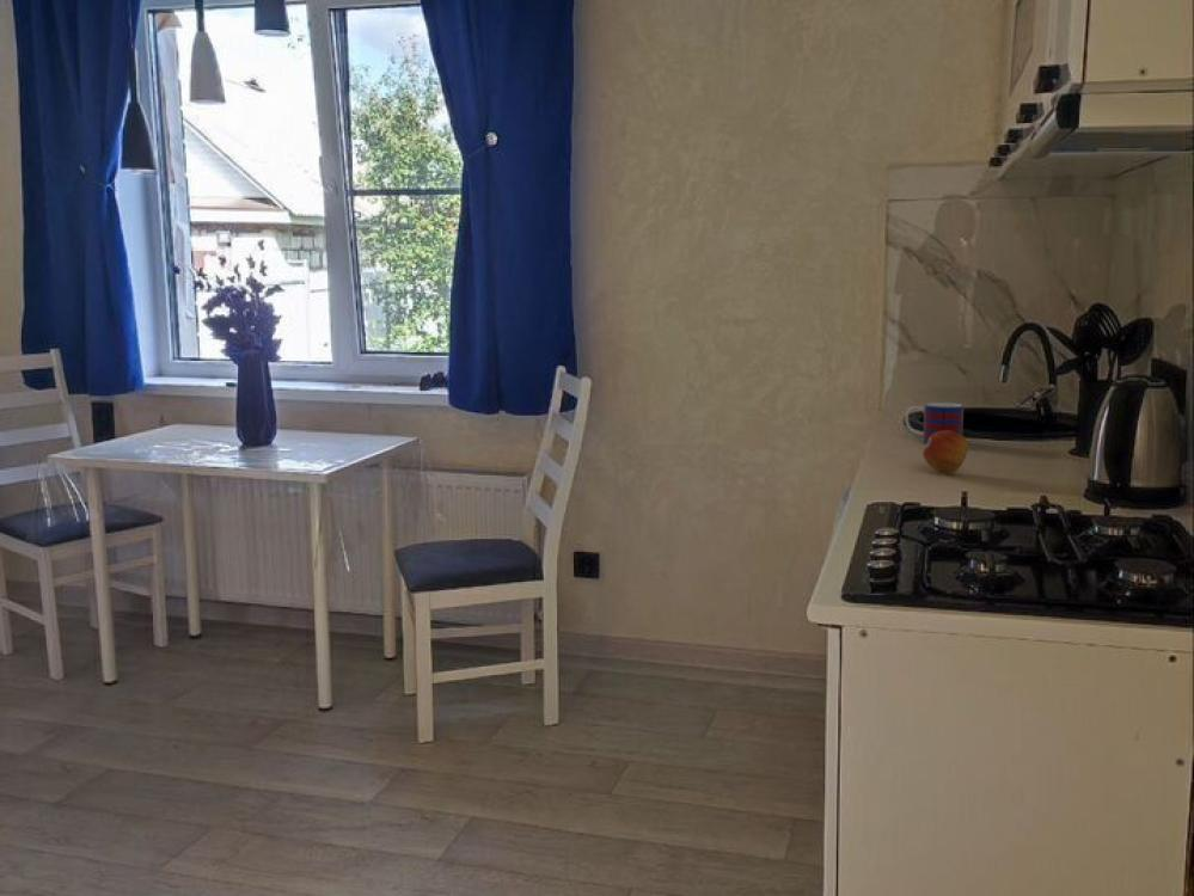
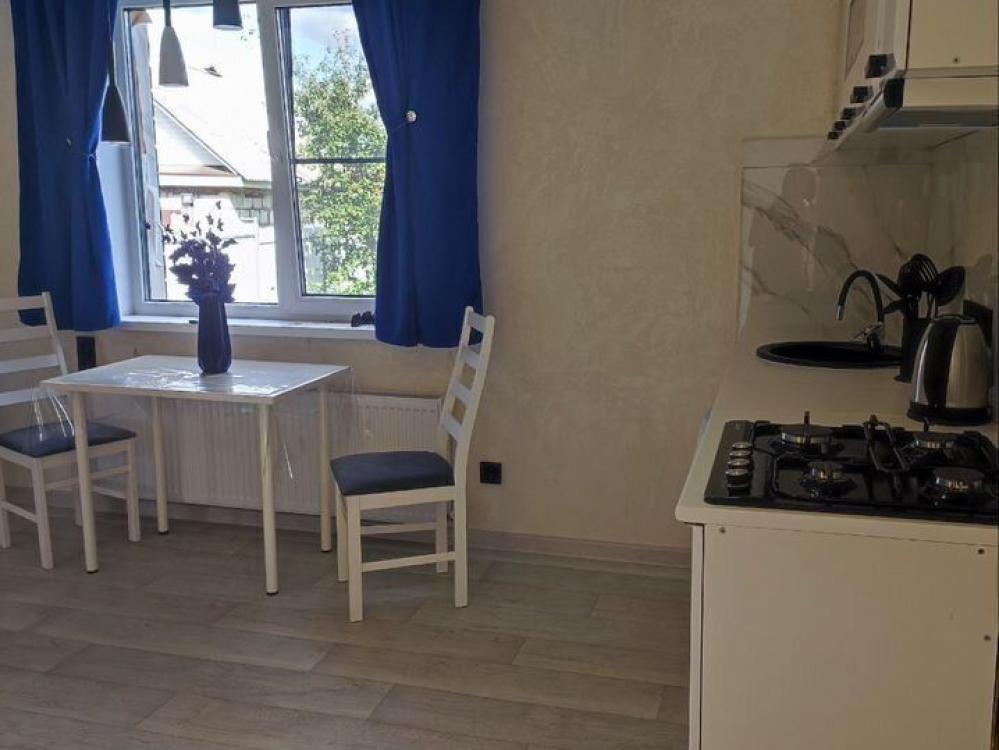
- fruit (945, 452)
- mug (933, 423)
